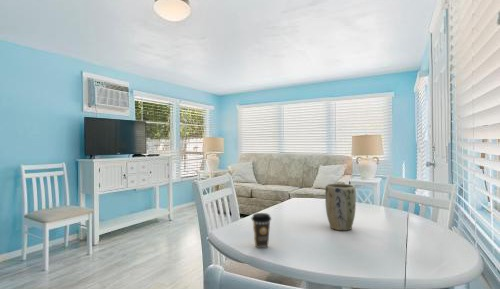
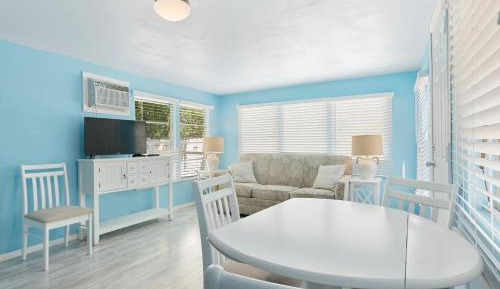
- plant pot (340, 206)
- coffee cup (261, 230)
